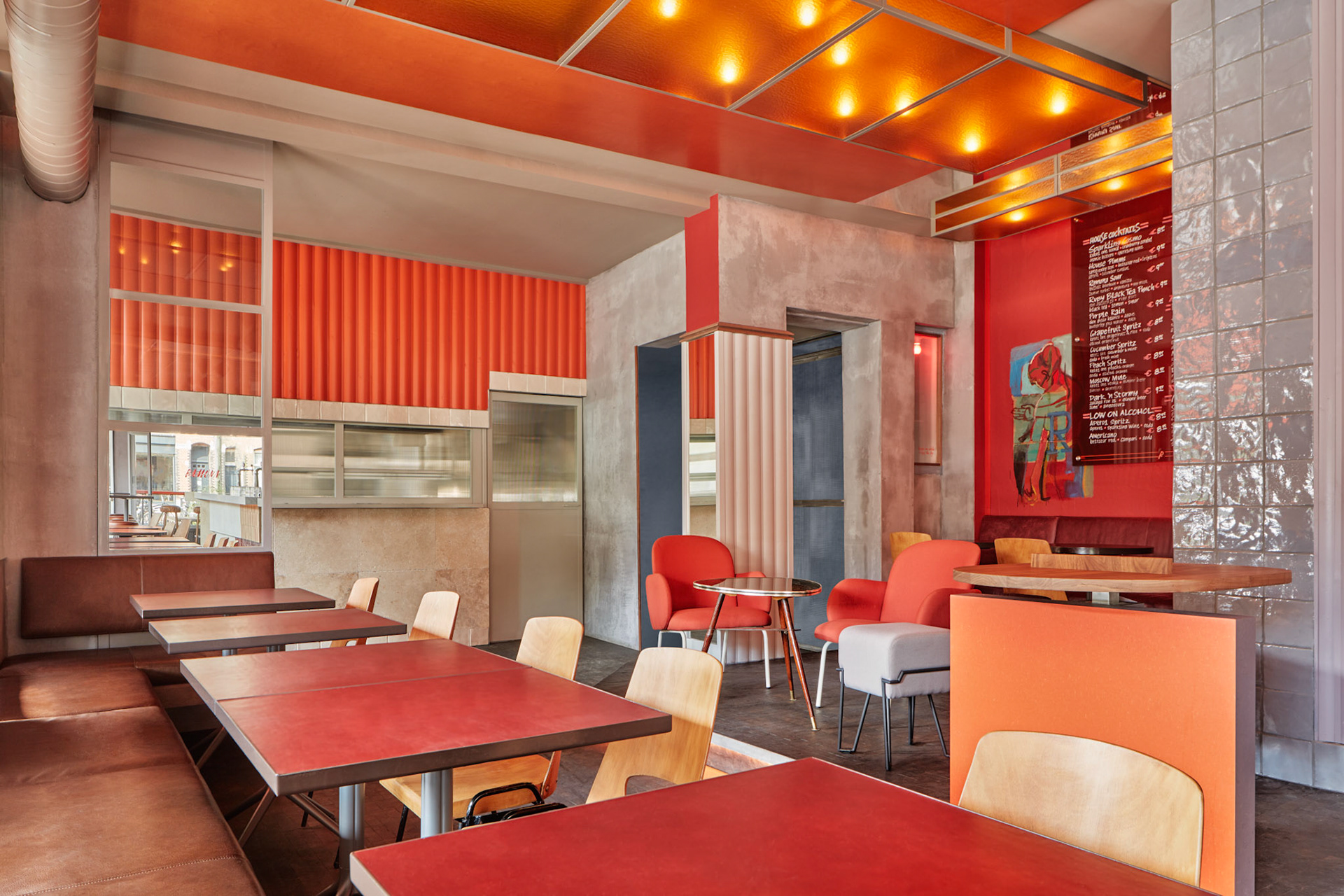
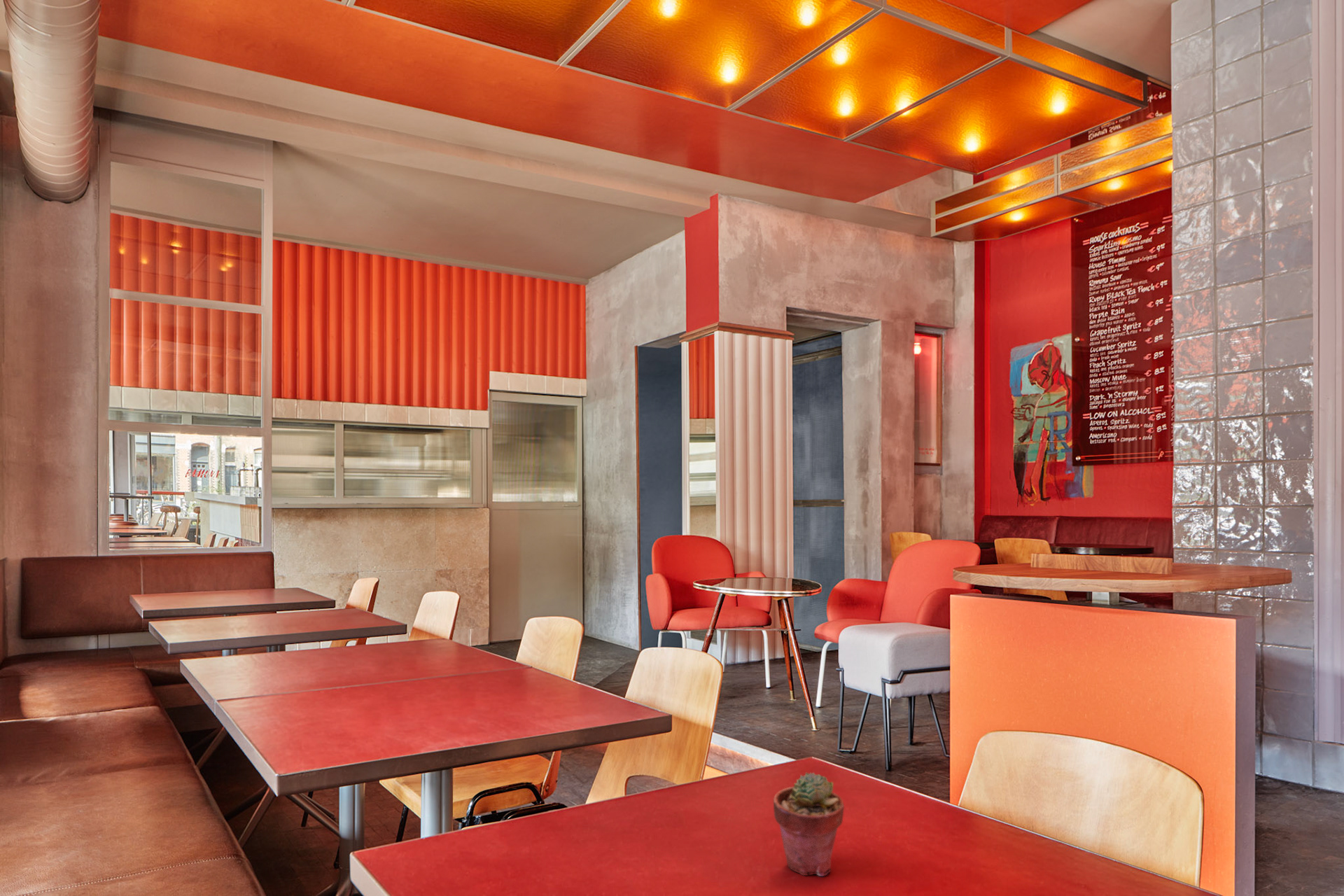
+ potted succulent (808, 818)
